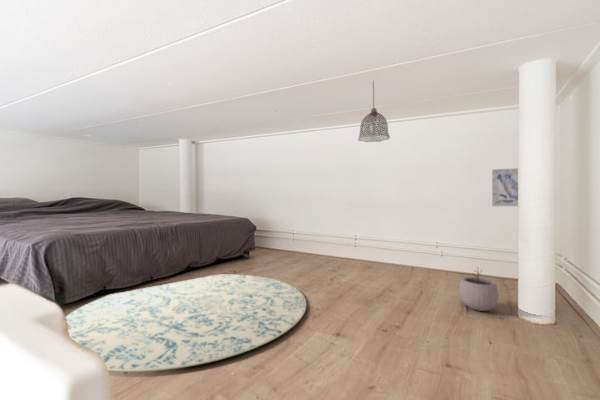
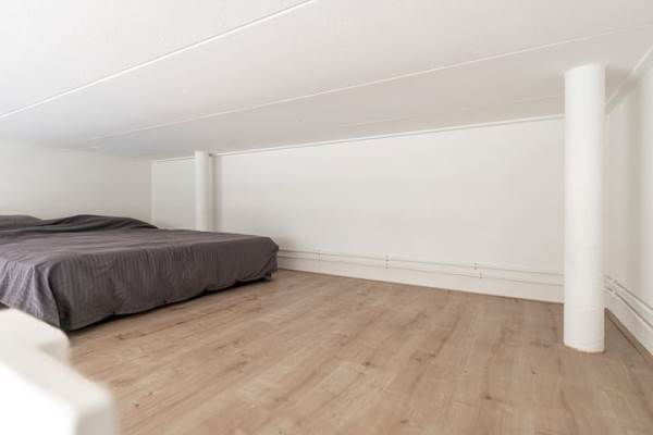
- pendant lamp (373, 109)
- rug (196, 304)
- plant pot (478, 288)
- wall art (507, 187)
